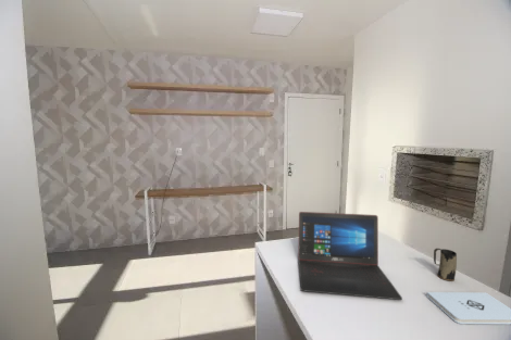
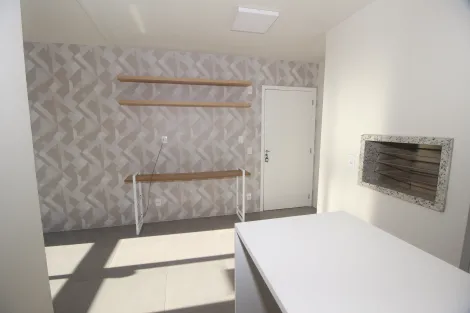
- mug (444, 263)
- notepad (472, 306)
- laptop (342, 250)
